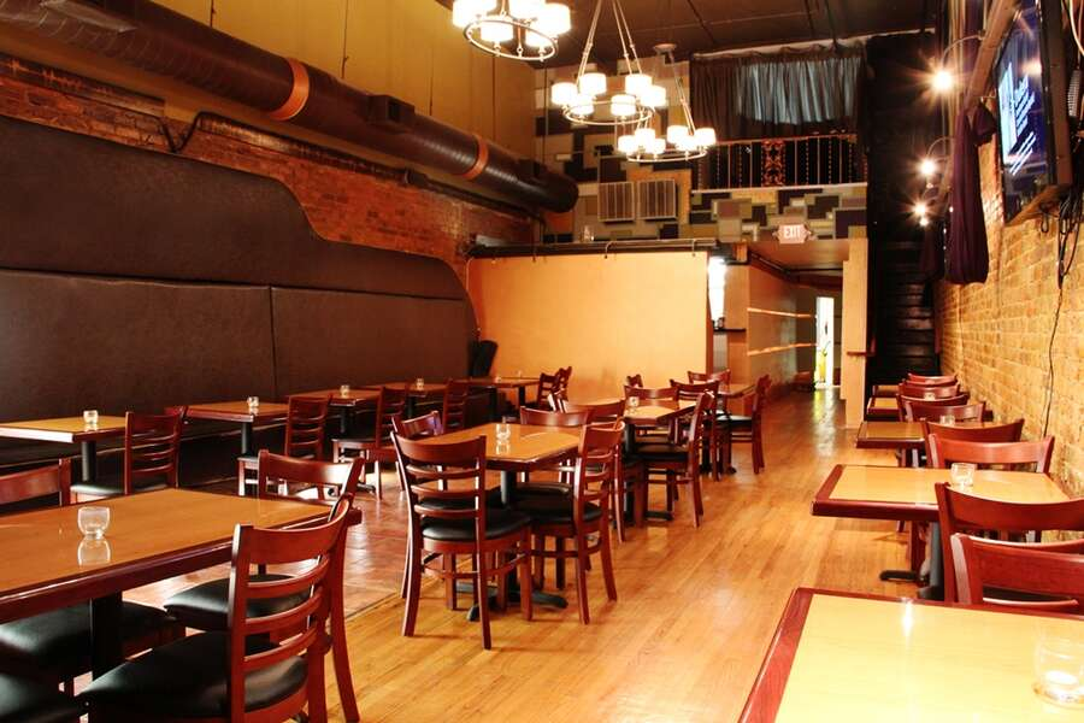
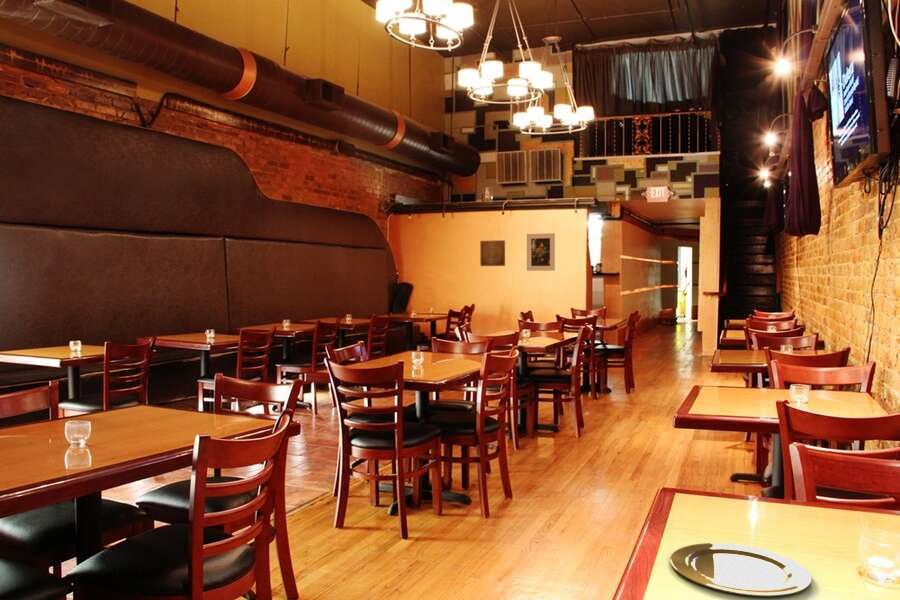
+ plate (738, 568)
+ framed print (540, 252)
+ wall art (492, 253)
